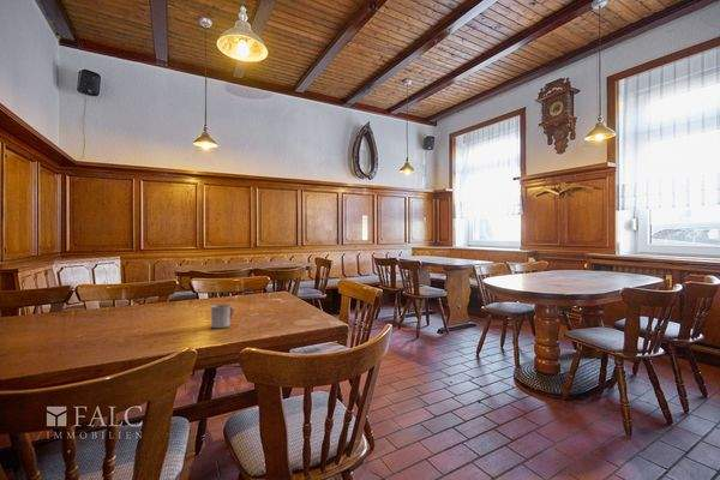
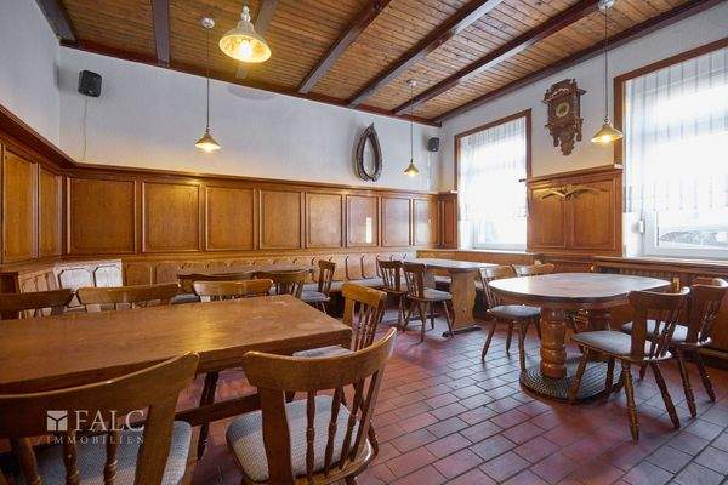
- cup (223, 314)
